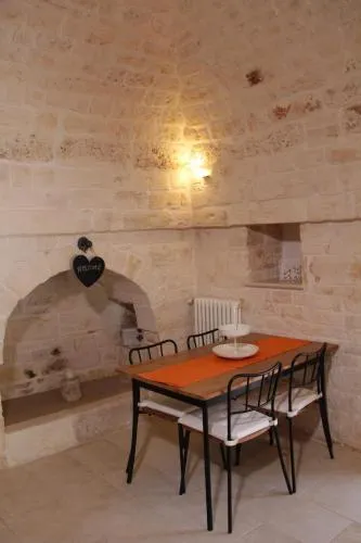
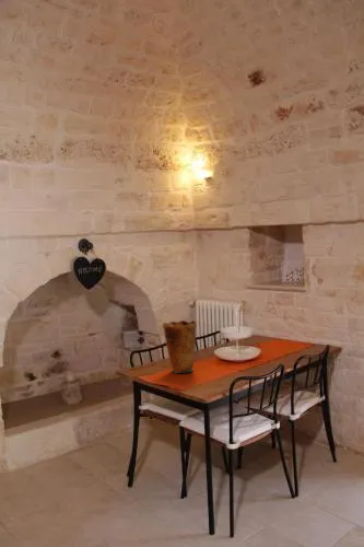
+ vase (179, 346)
